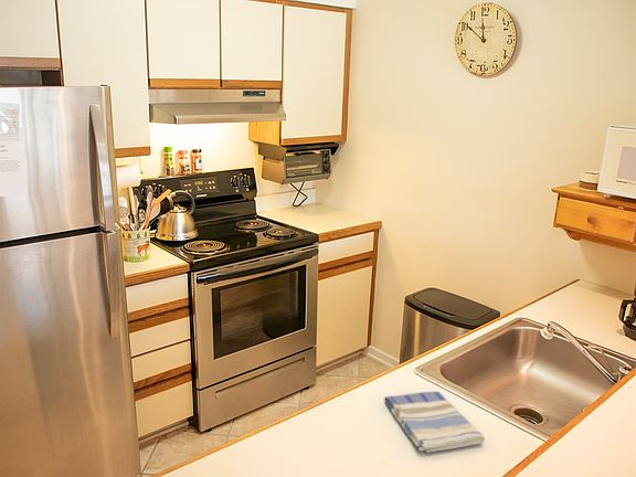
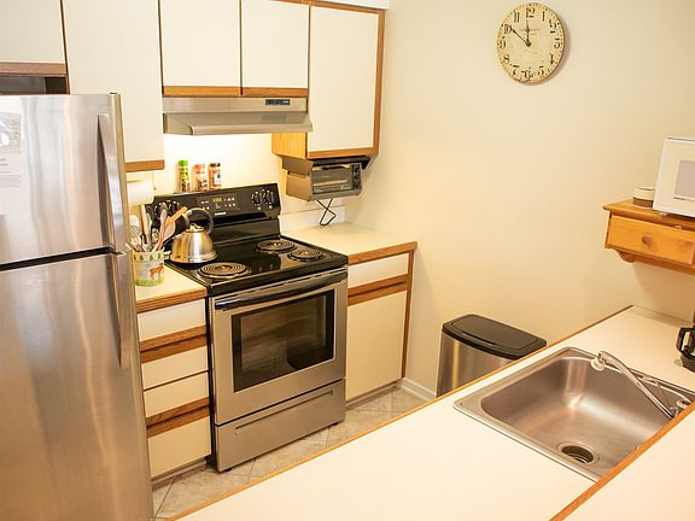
- dish towel (431, 417)
